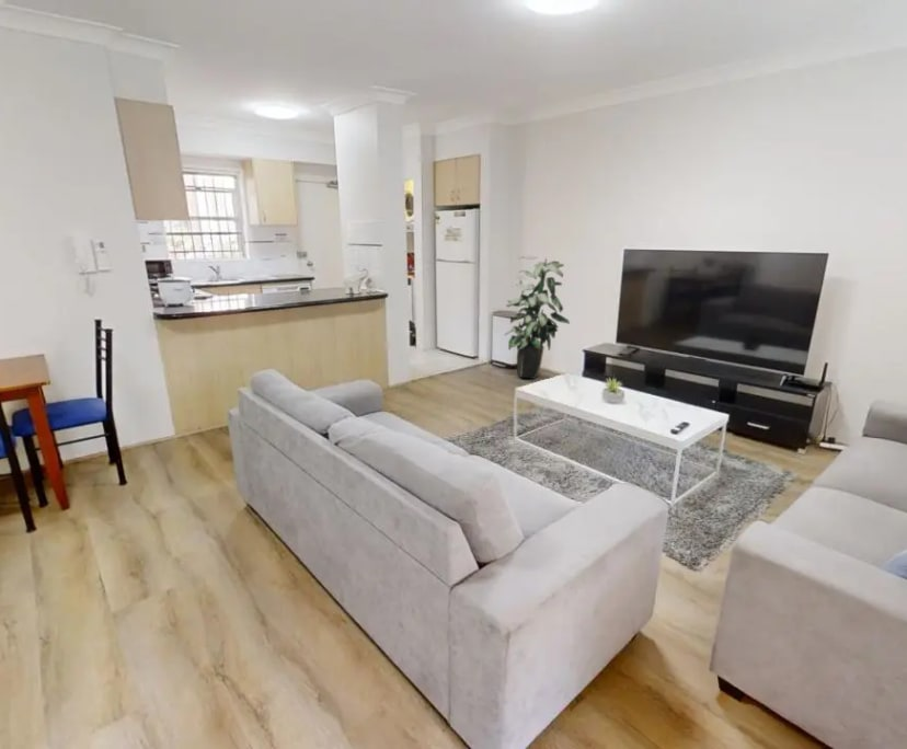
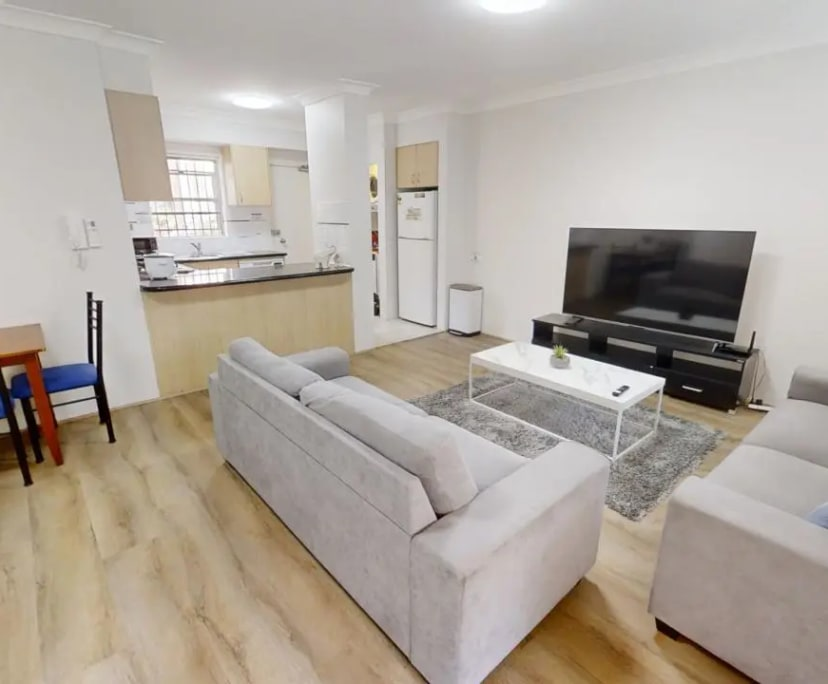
- indoor plant (532, 318)
